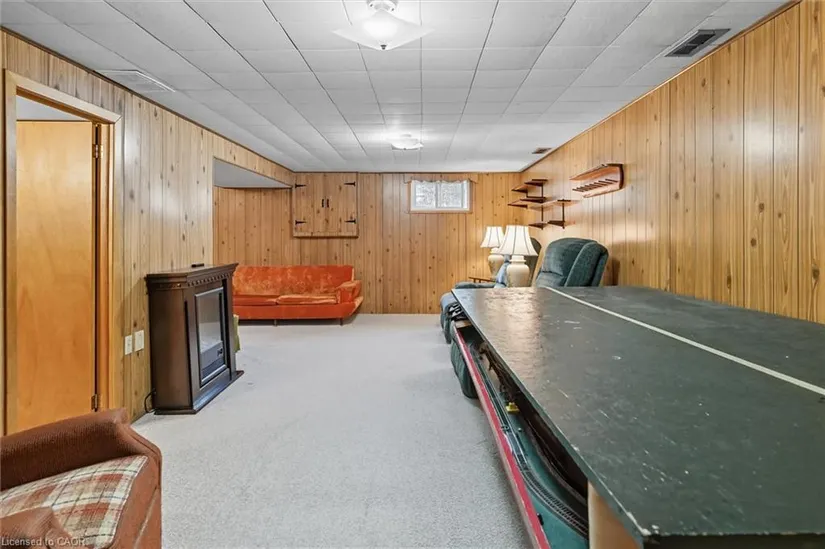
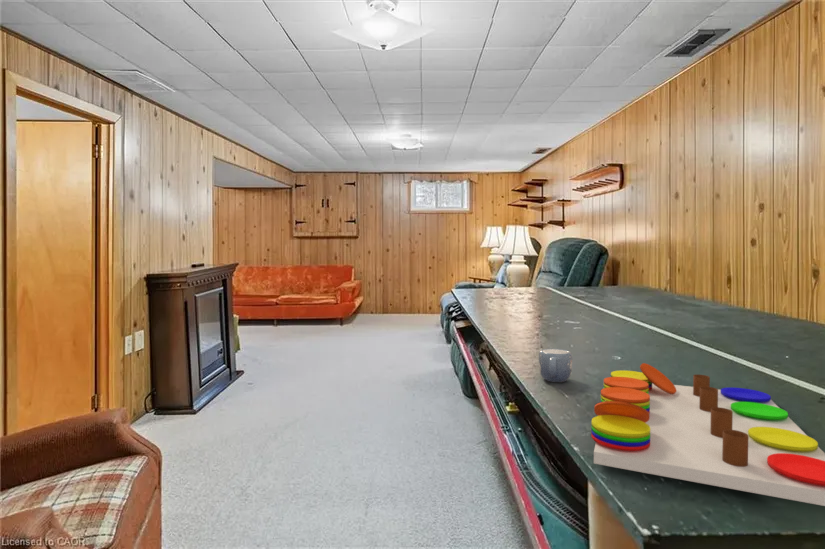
+ mug (554, 367)
+ board game (692, 406)
